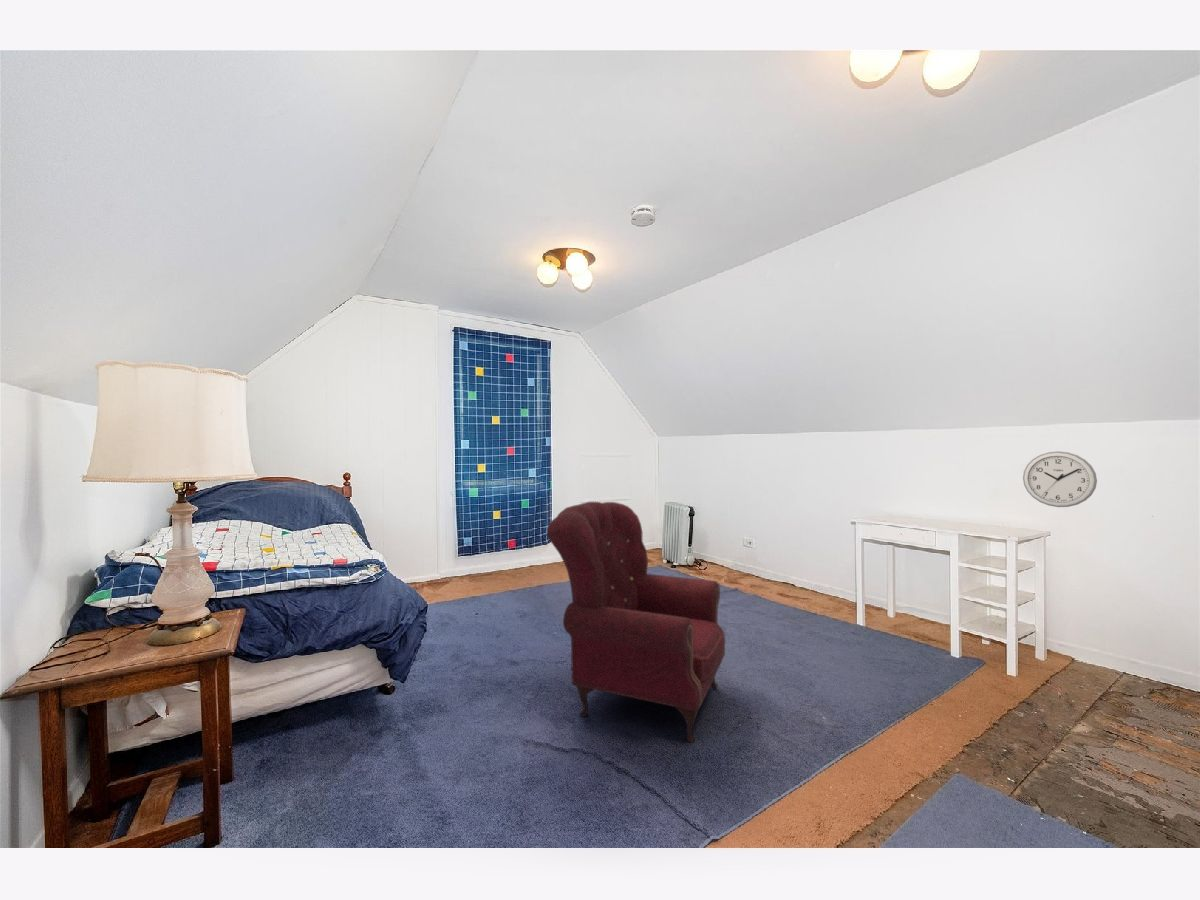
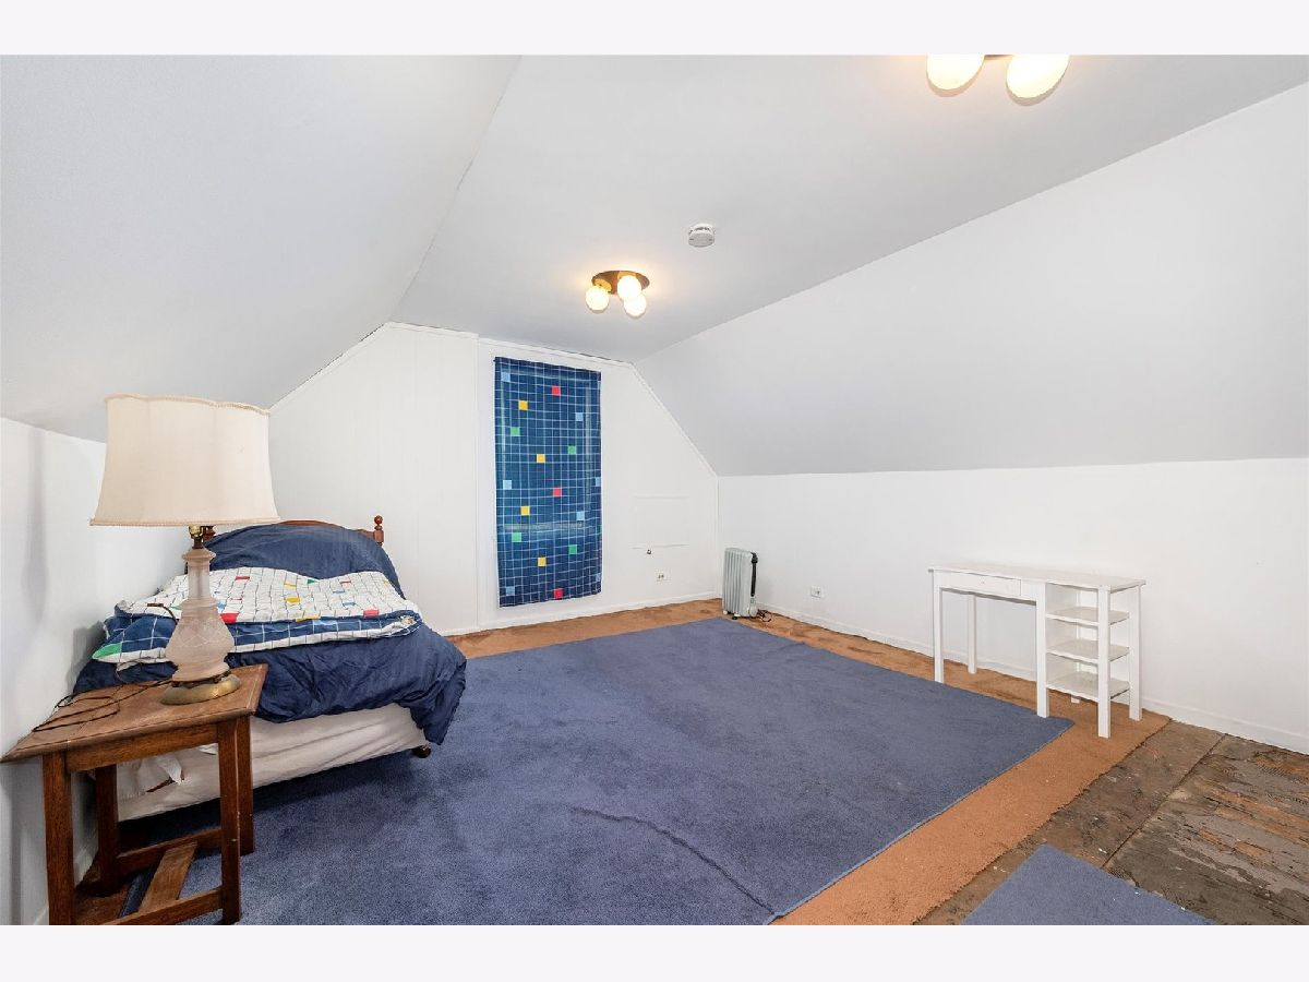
- wall clock (1057, 479)
- armchair (639, 602)
